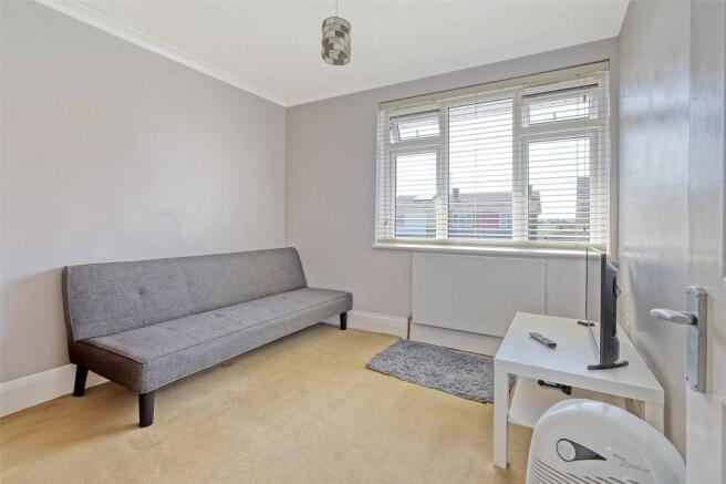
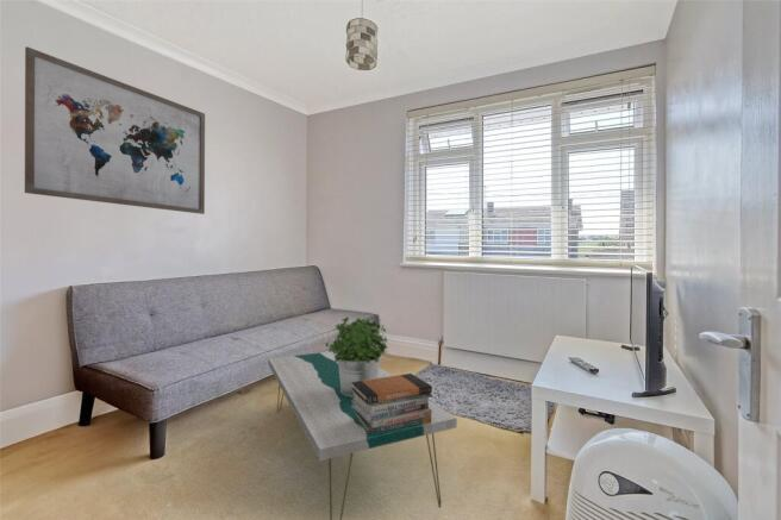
+ wall art (131, 145)
+ coffee table (340, 415)
+ potted plant (356, 352)
+ book stack (390, 401)
